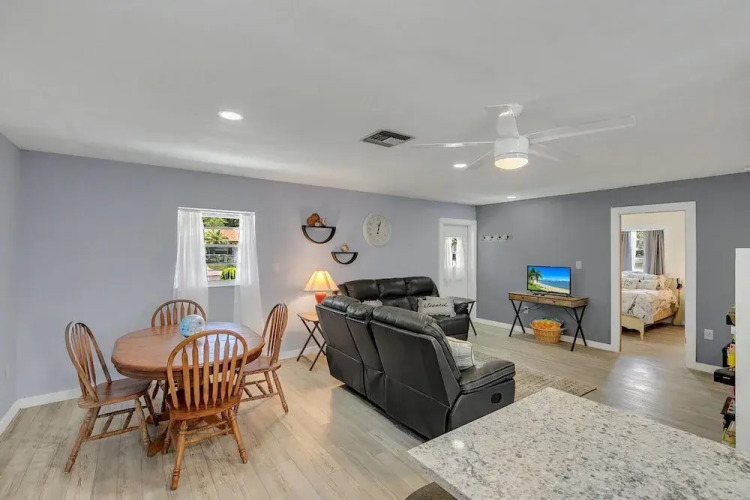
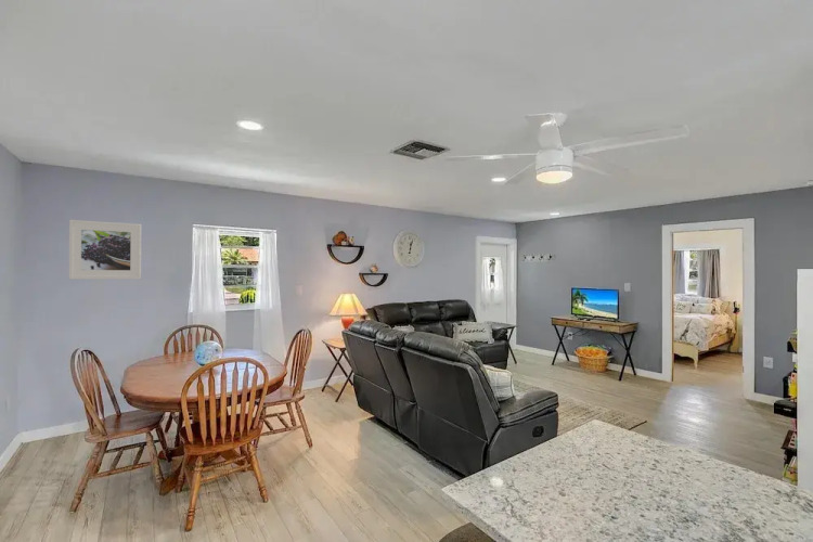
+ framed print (106, 250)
